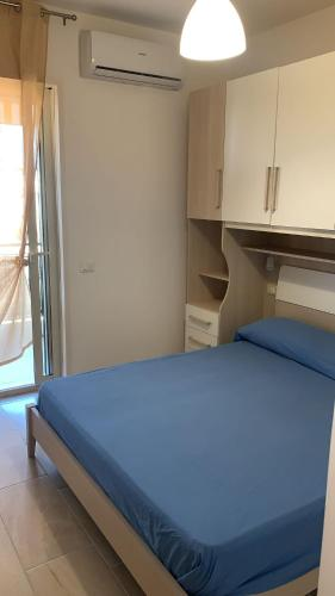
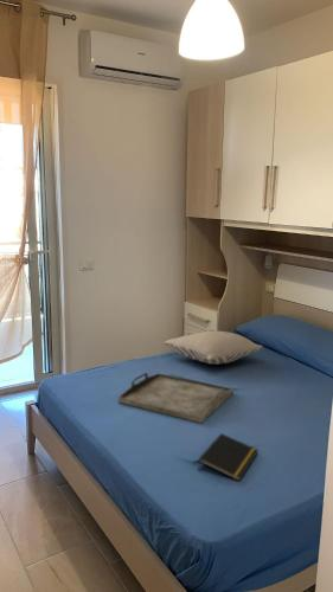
+ notepad (229, 455)
+ pillow (211, 345)
+ serving tray (177, 390)
